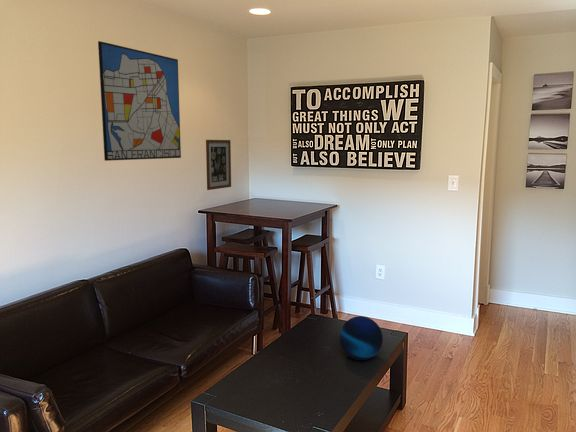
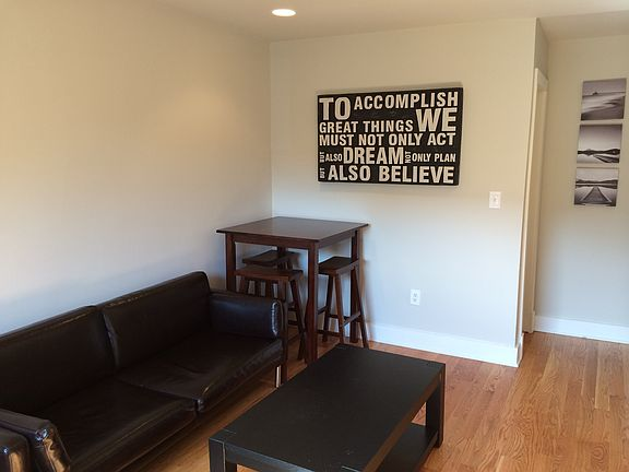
- wall art (144, 106)
- wall art (219, 164)
- decorative orb (360, 338)
